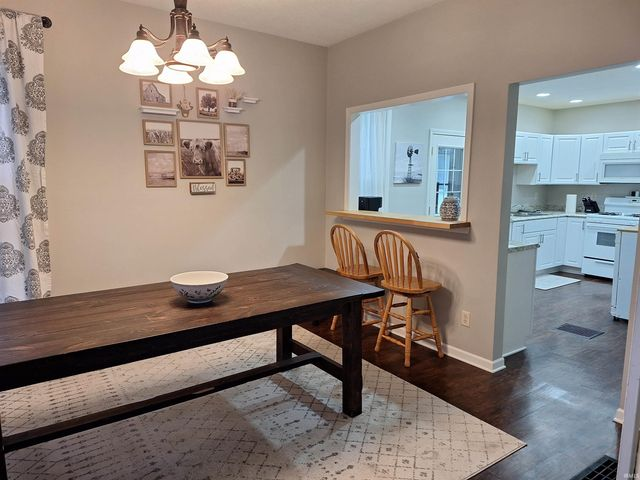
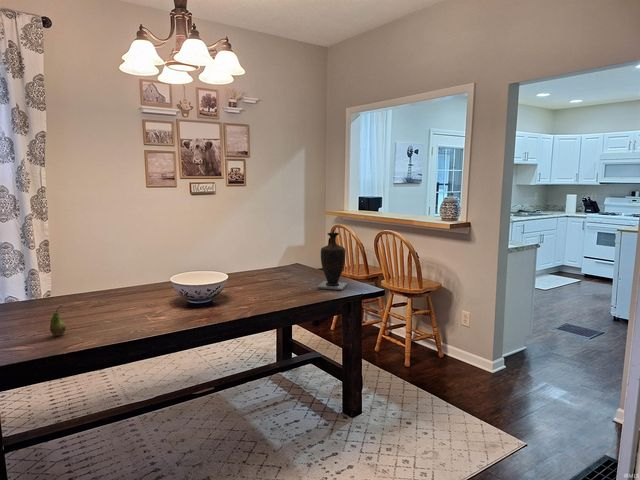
+ fruit (57, 320)
+ vase (332, 259)
